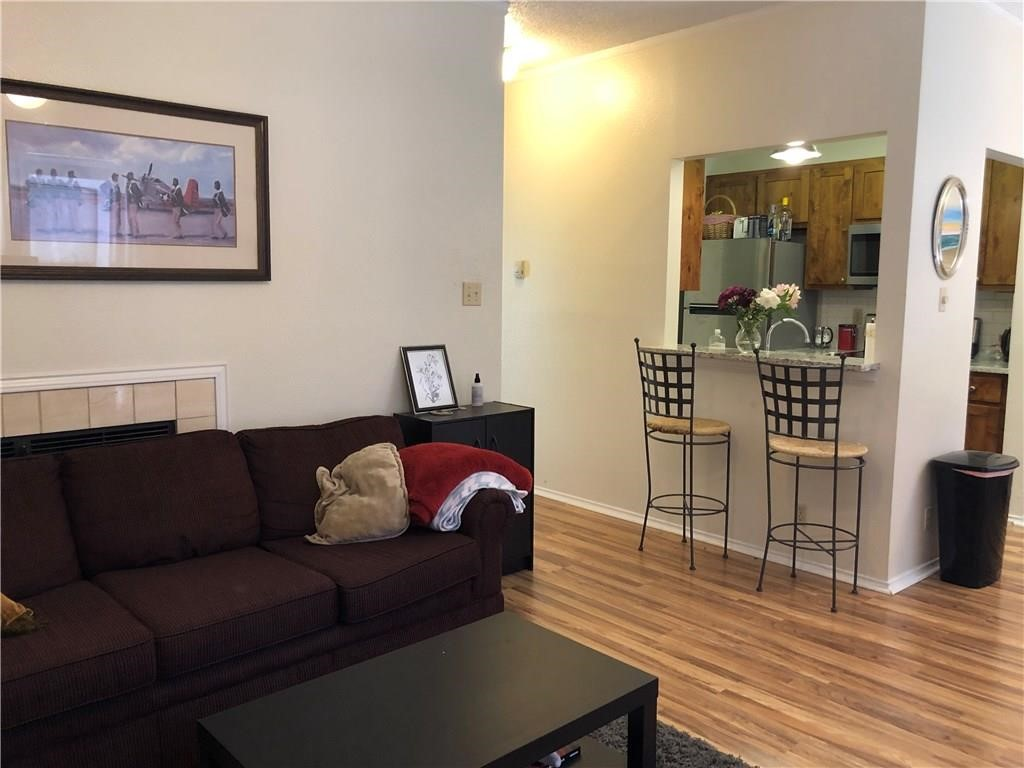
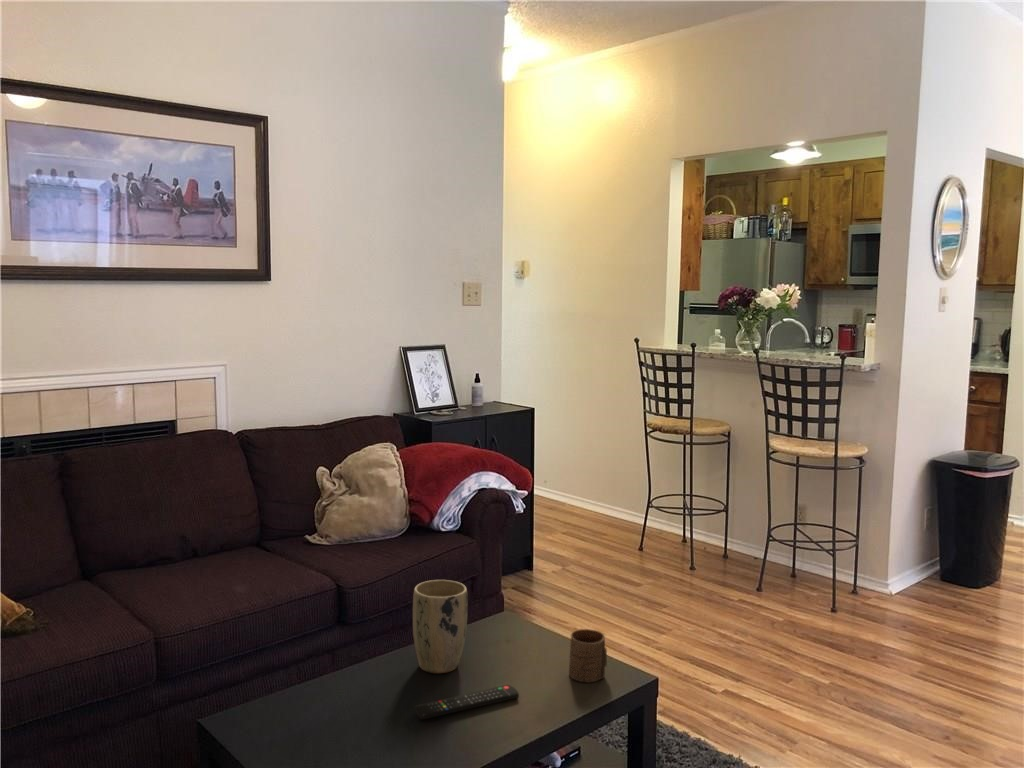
+ cup (588, 655)
+ remote control (468, 702)
+ plant pot (439, 627)
